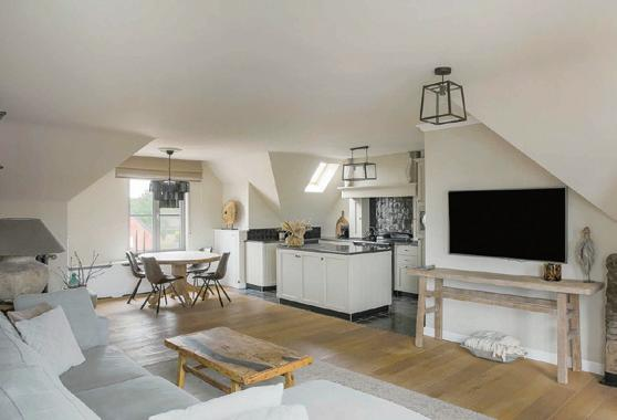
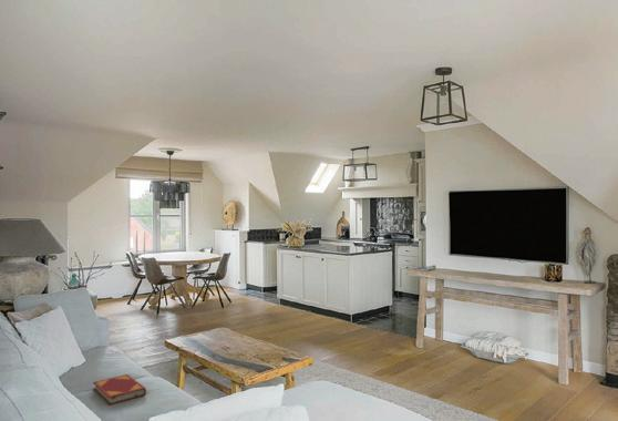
+ hardback book (119, 388)
